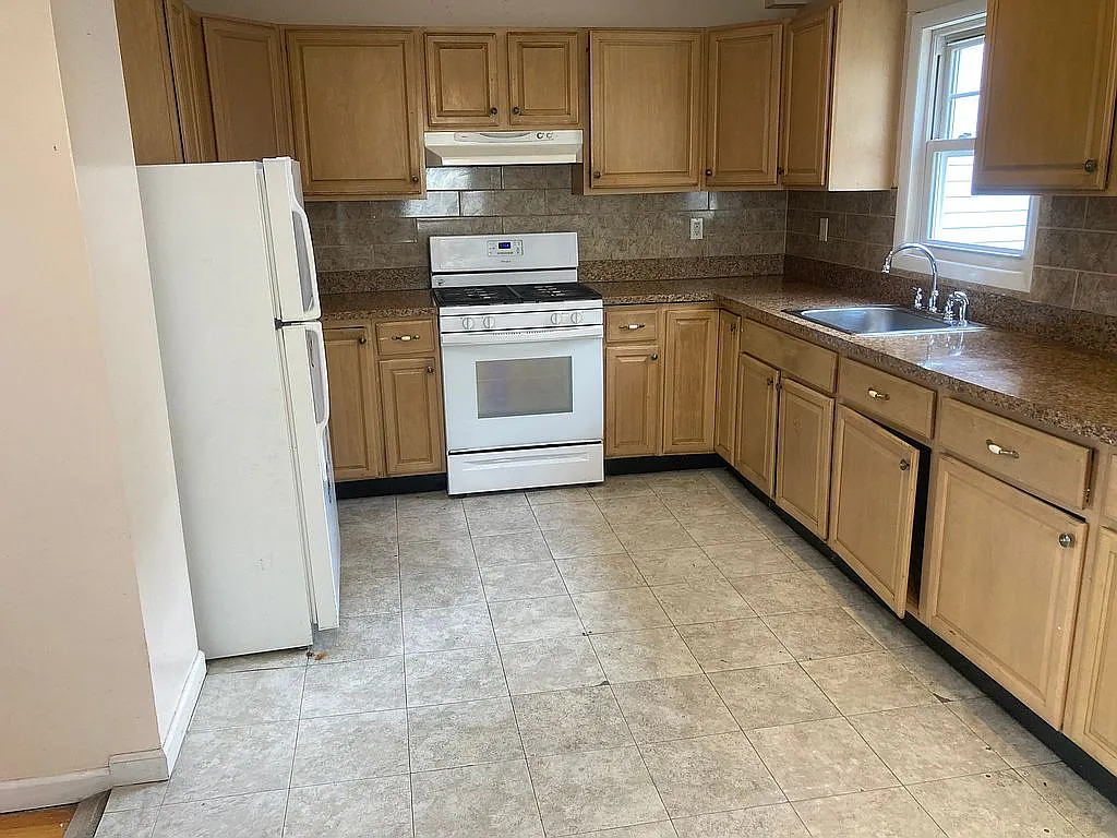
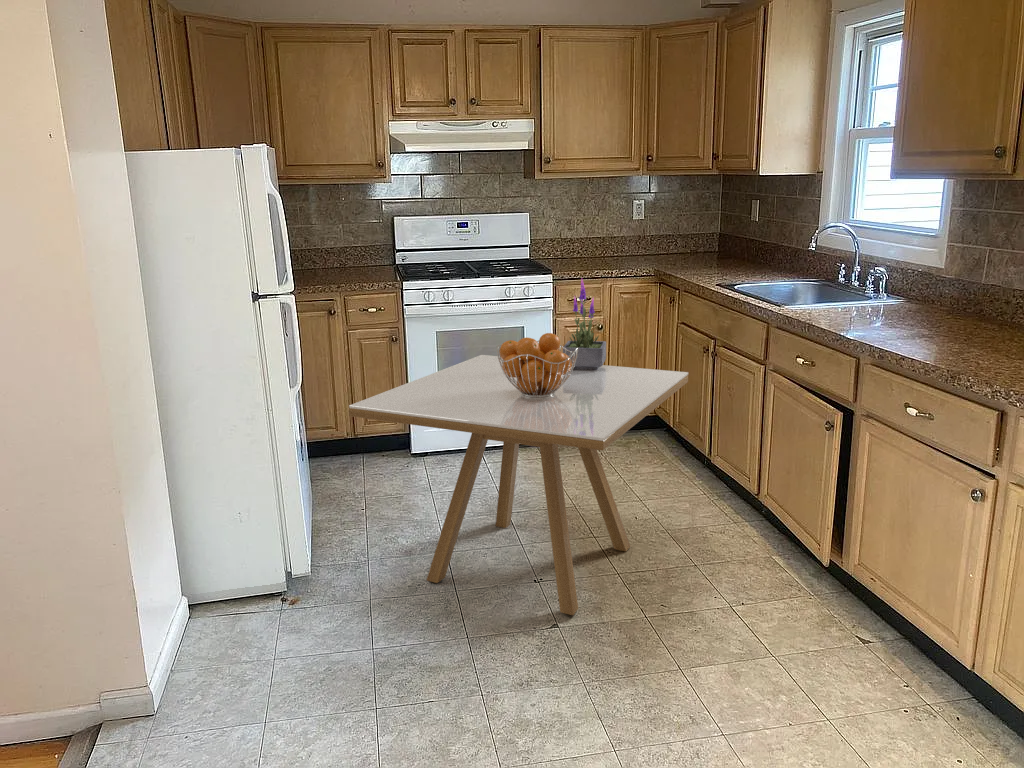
+ dining table (543, 476)
+ potted plant (584, 322)
+ fruit basket (537, 363)
